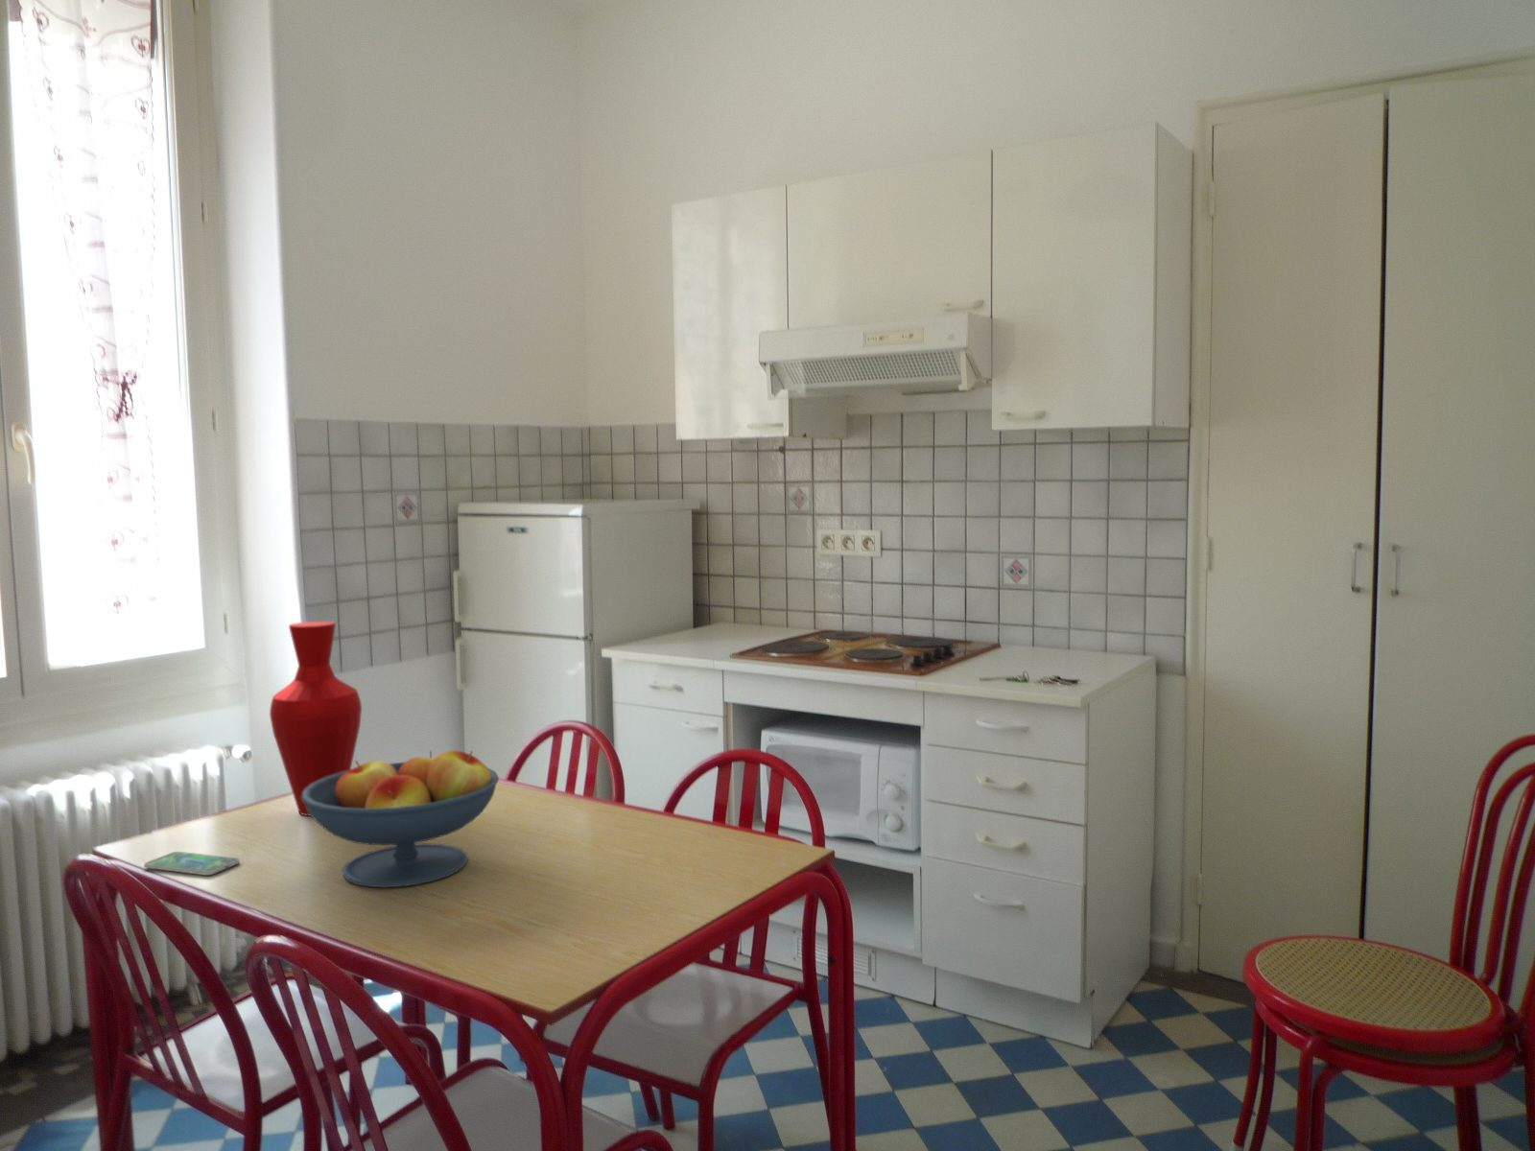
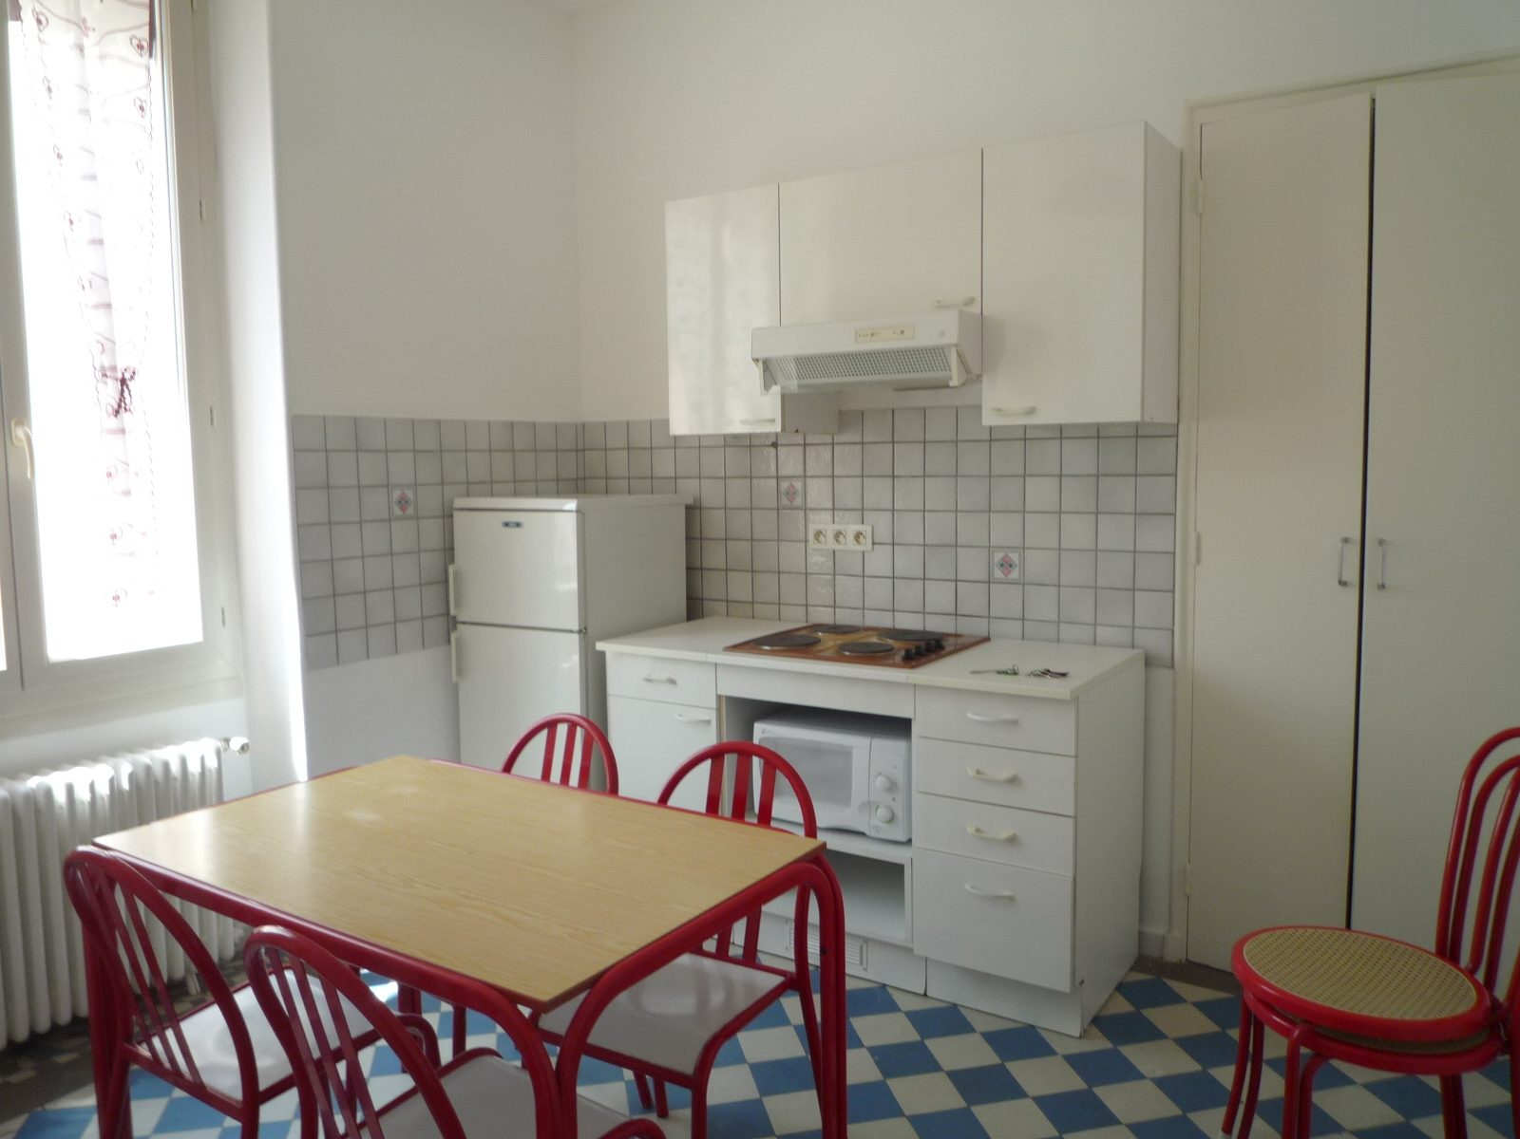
- fruit bowl (404, 810)
- smartphone (192, 863)
- vase (317, 717)
